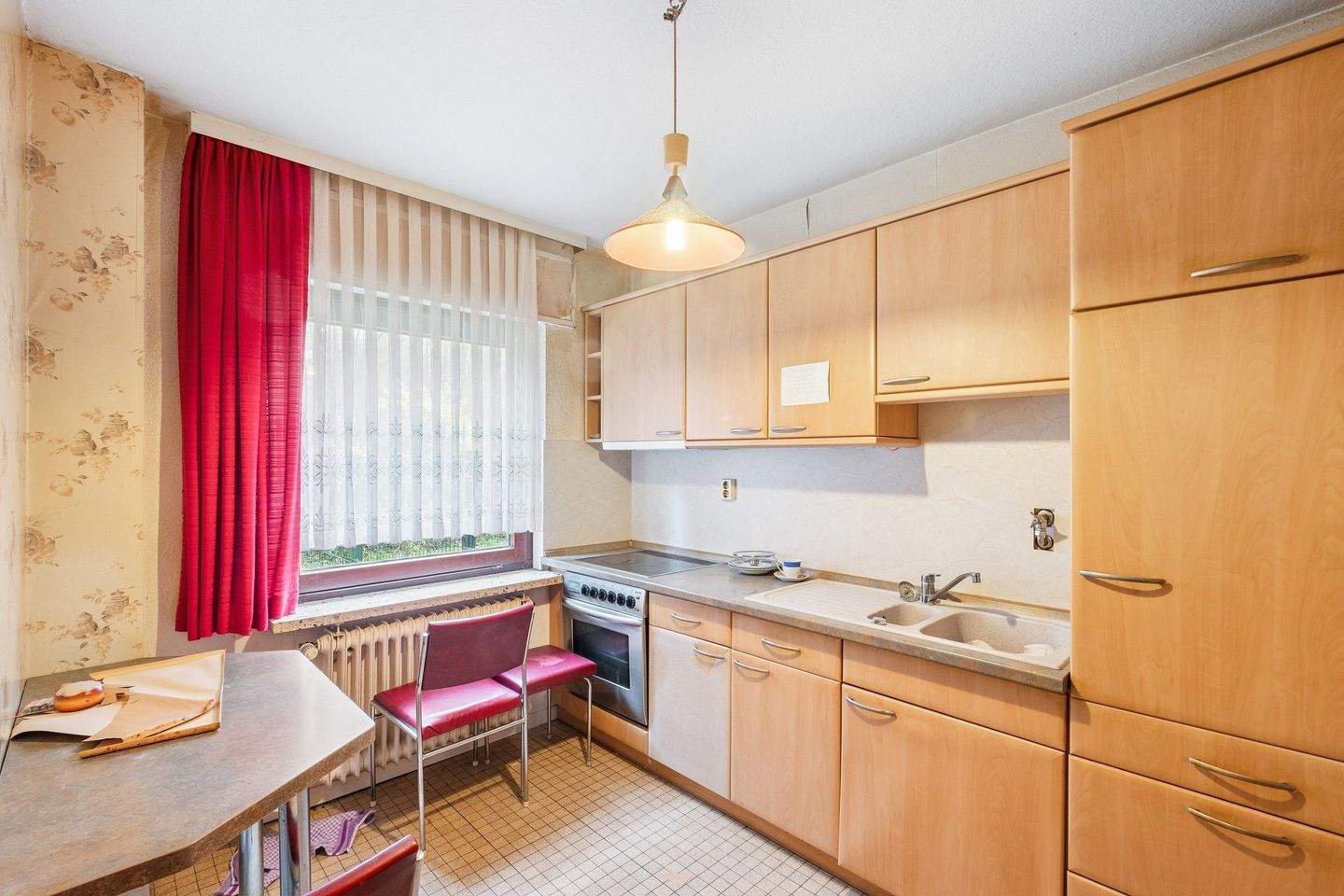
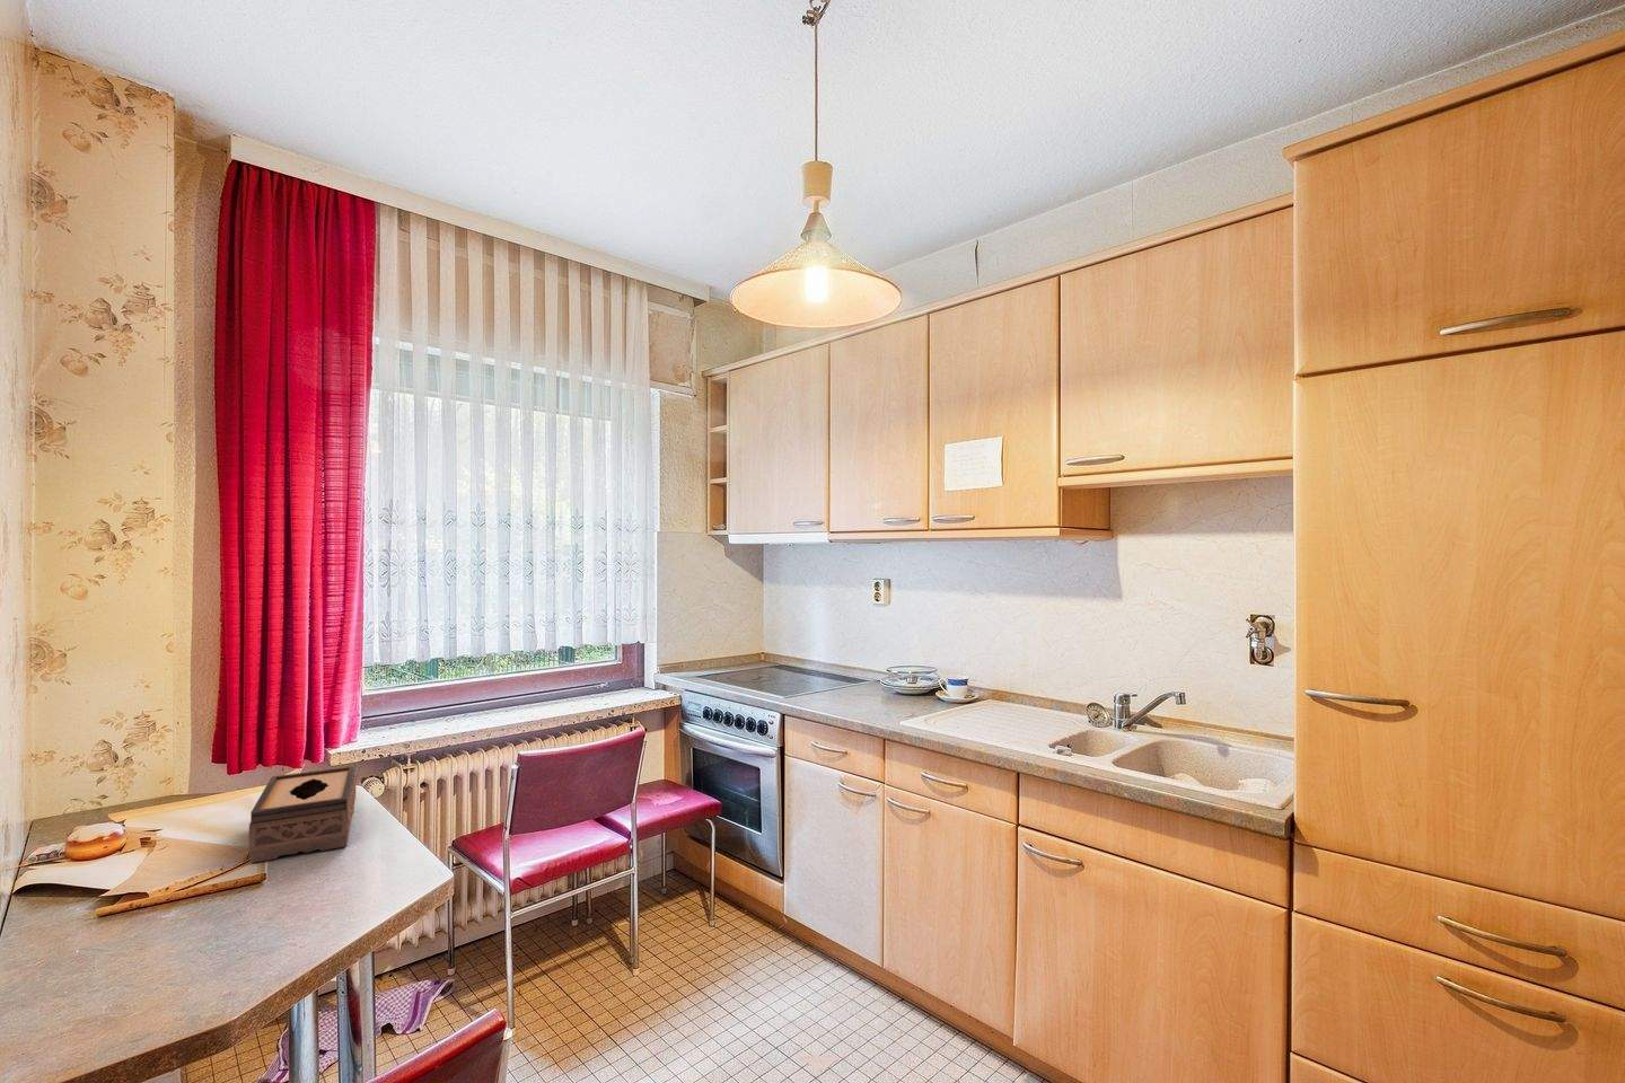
+ tissue box (307, 809)
